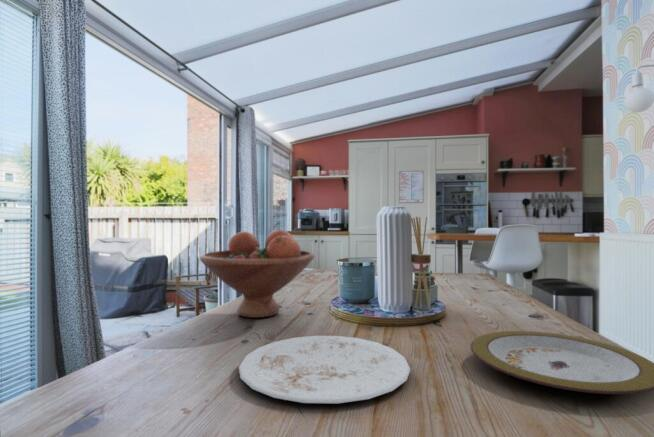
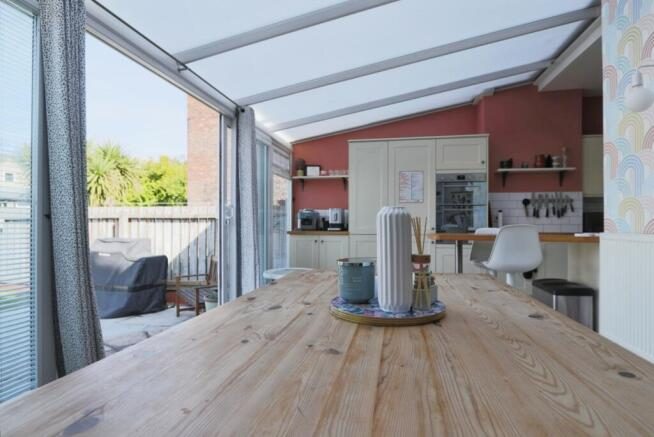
- plate (324, 364)
- fruit bowl (258, 272)
- plate (557, 361)
